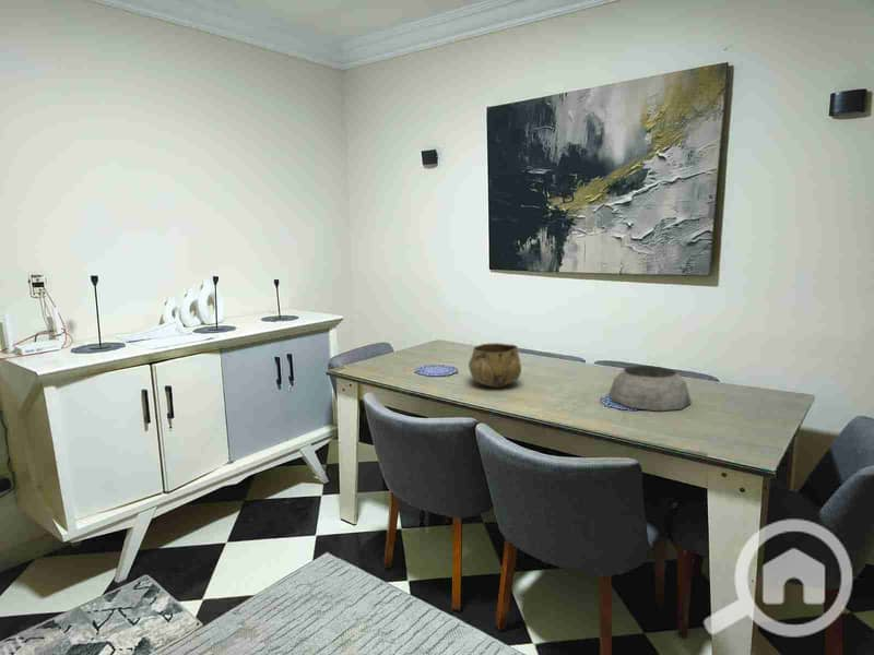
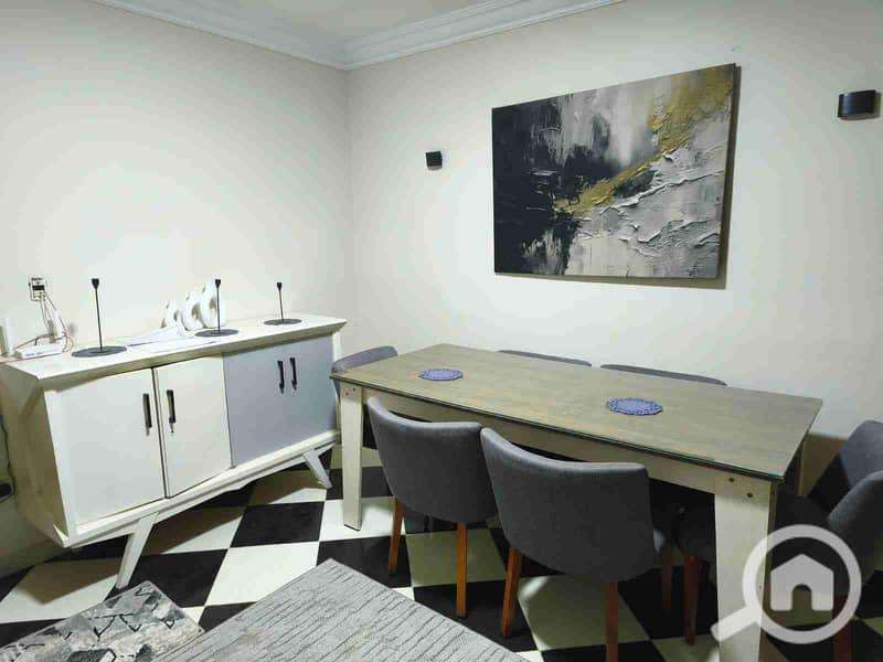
- plant pot (648, 384)
- decorative bowl (495, 365)
